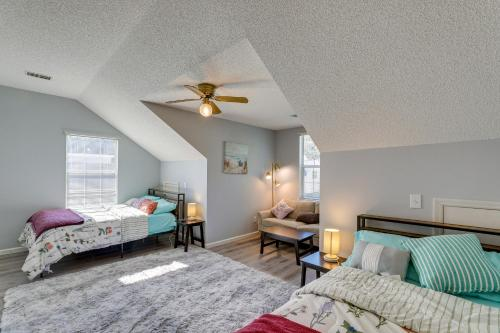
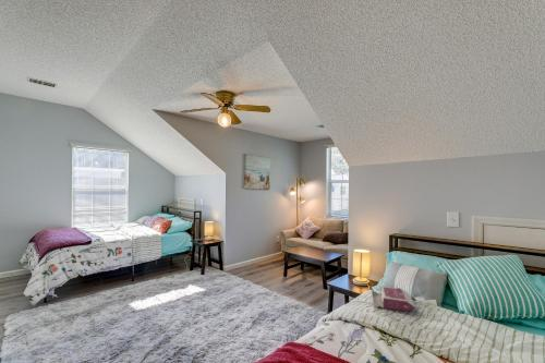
+ book (391, 298)
